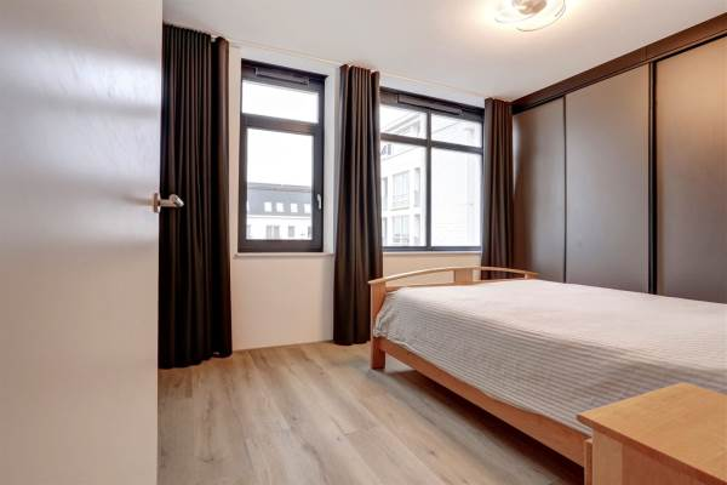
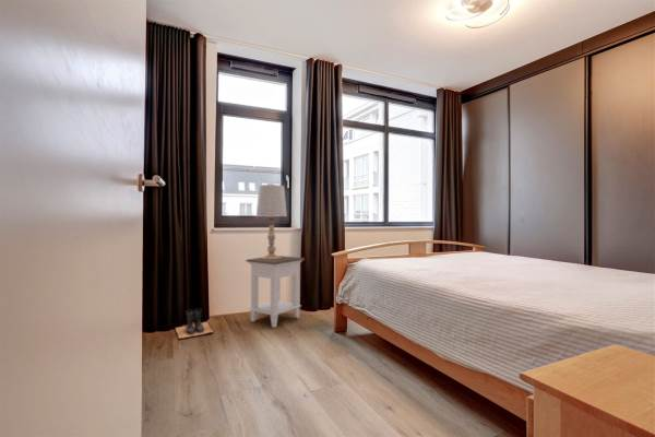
+ boots (194, 321)
+ table lamp (271, 222)
+ nightstand (275, 288)
